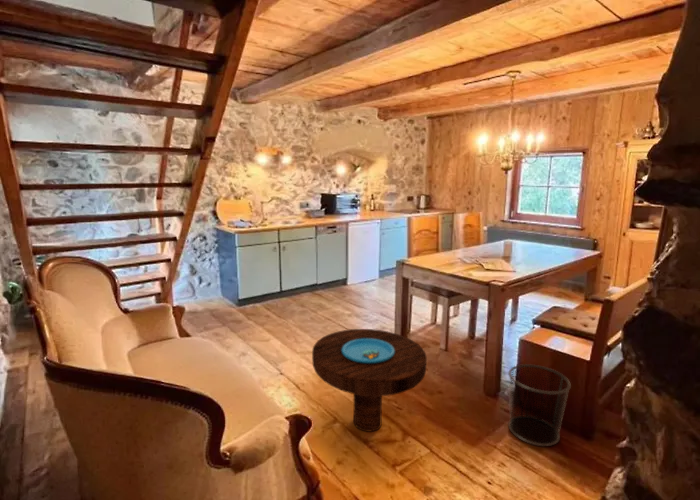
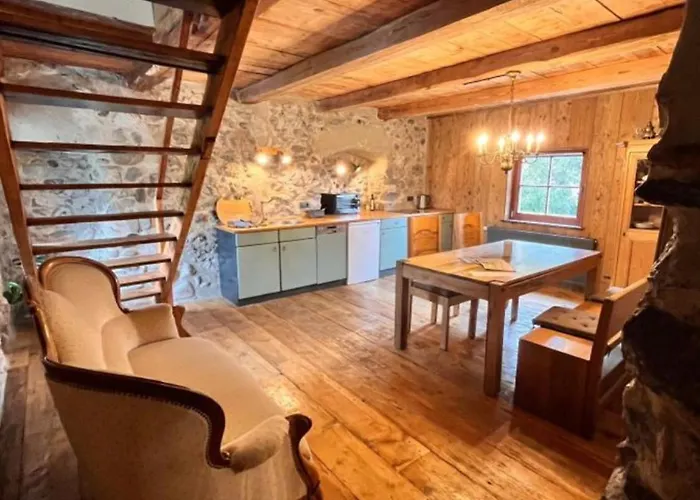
- waste bin (536, 404)
- side table (368, 385)
